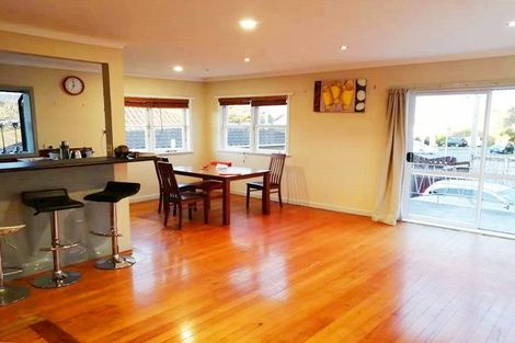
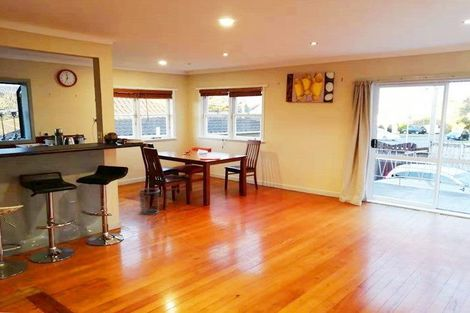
+ waste bin (149, 201)
